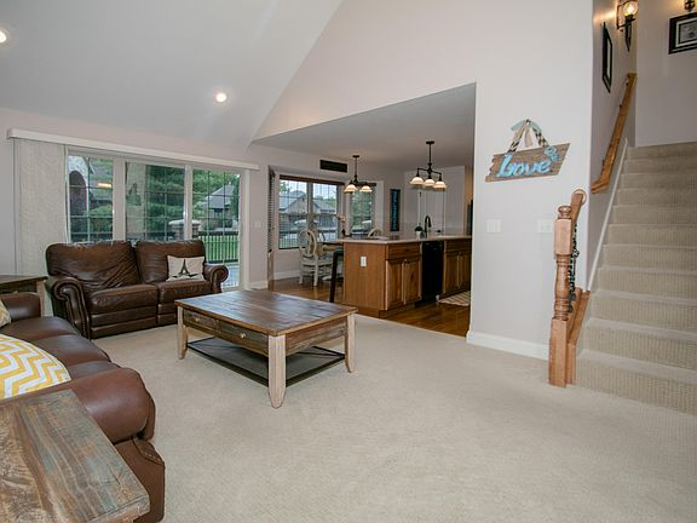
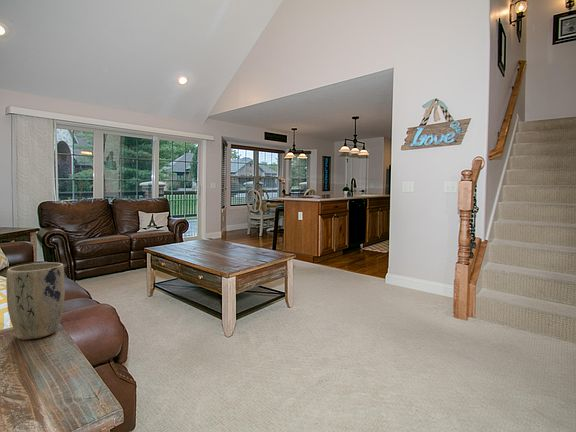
+ plant pot (37, 299)
